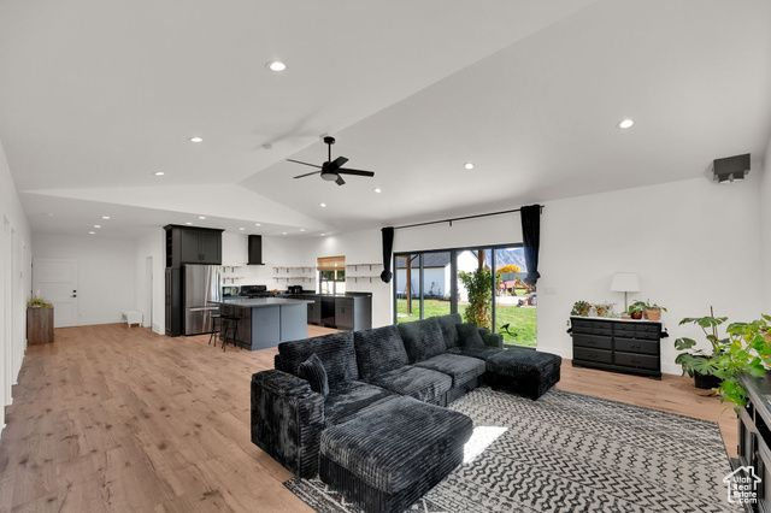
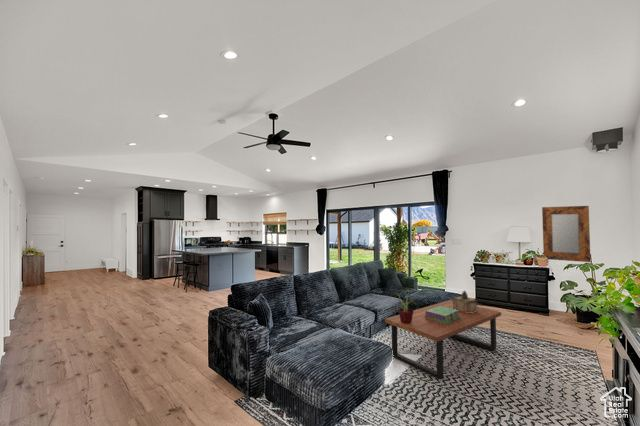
+ decorative box (464, 300)
+ coffee table (445, 334)
+ potted plant (402, 304)
+ stack of books (442, 314)
+ home mirror (565, 233)
